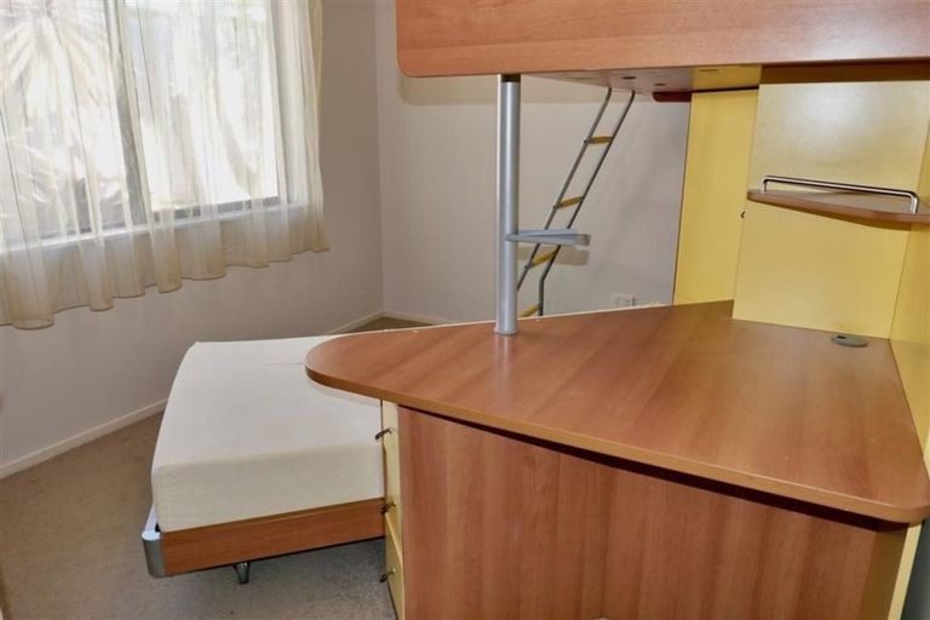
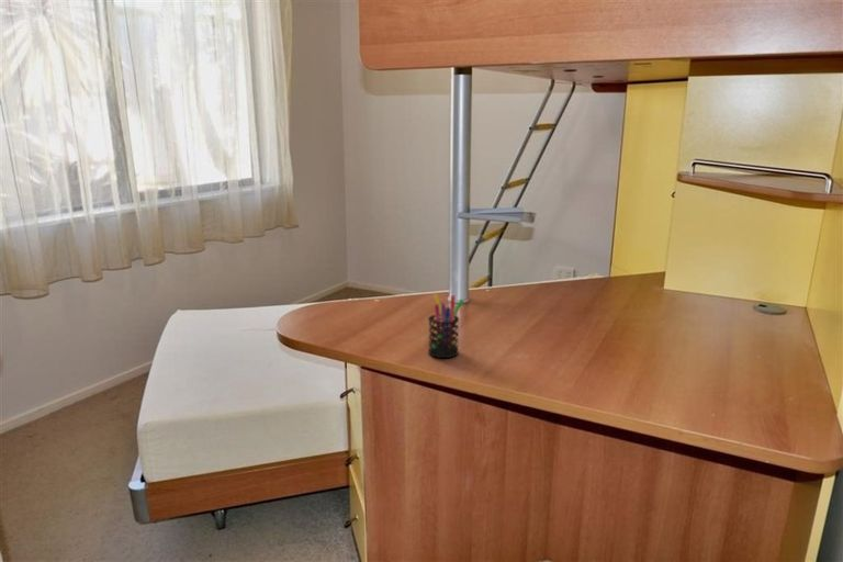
+ pen holder (447, 323)
